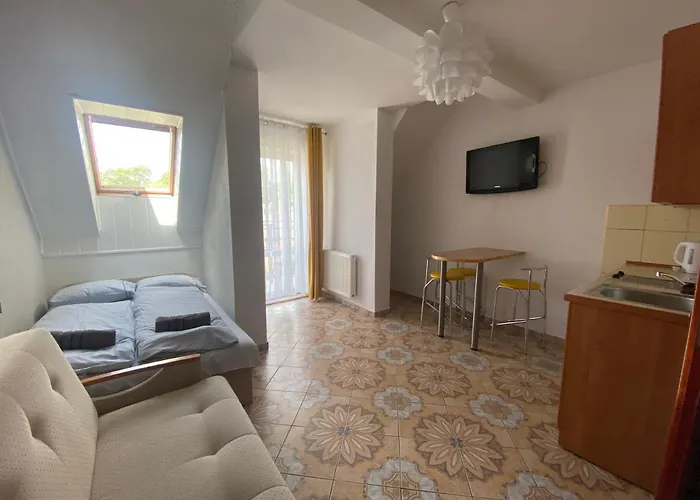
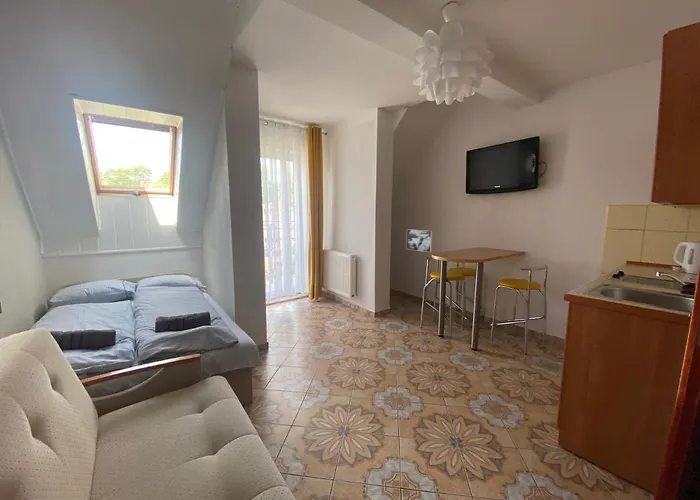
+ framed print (418, 240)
